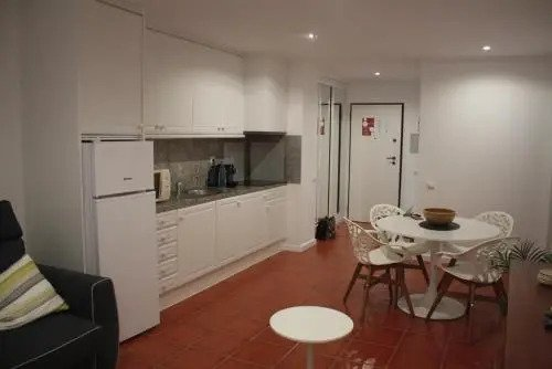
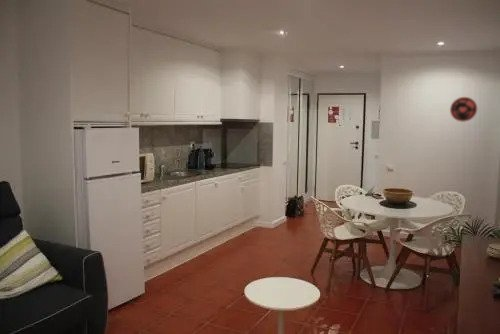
+ plate (463, 109)
